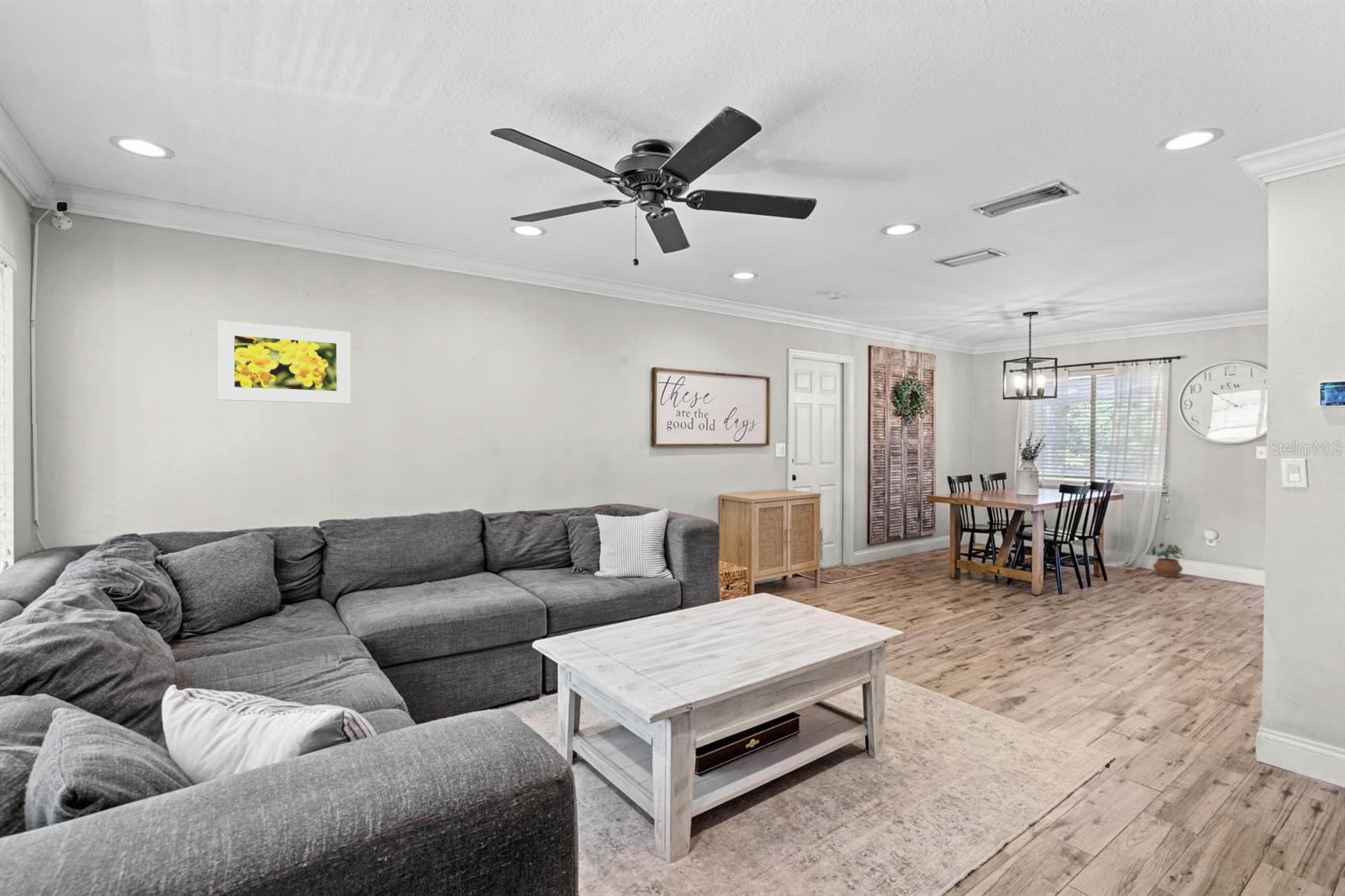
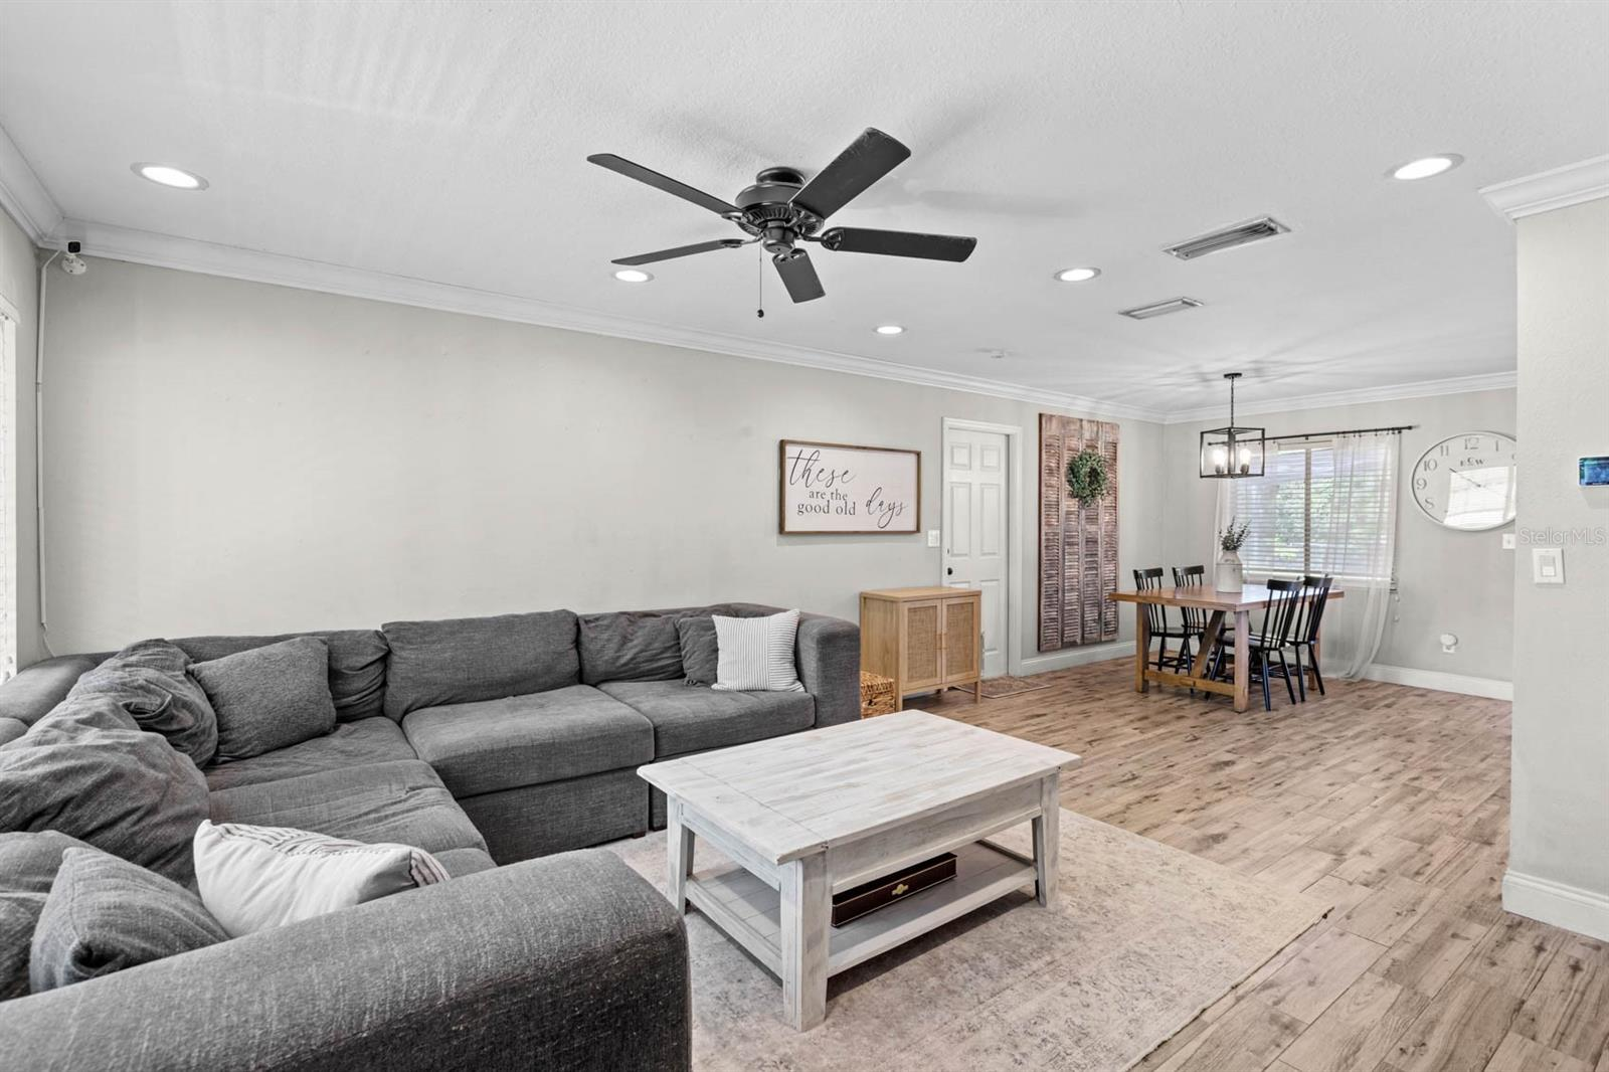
- potted plant (1168, 559)
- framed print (287, 364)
